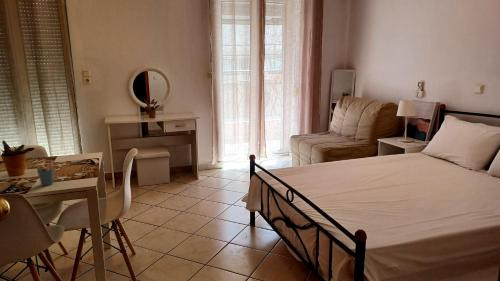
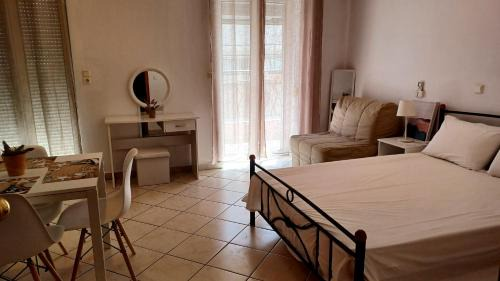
- pen holder (46, 172)
